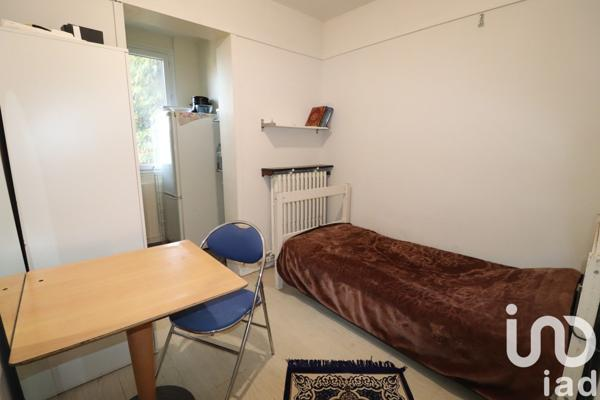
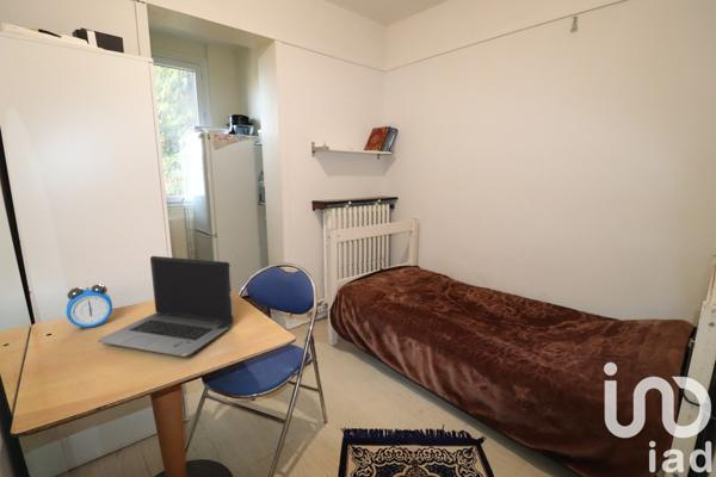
+ laptop computer (166, 302)
+ alarm clock (90, 305)
